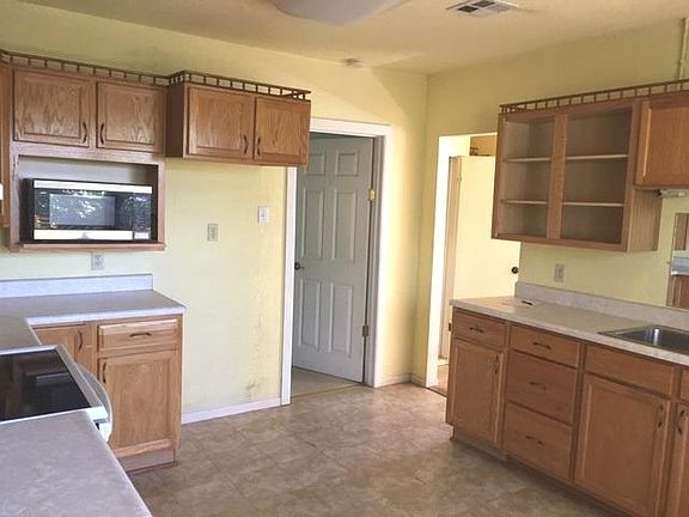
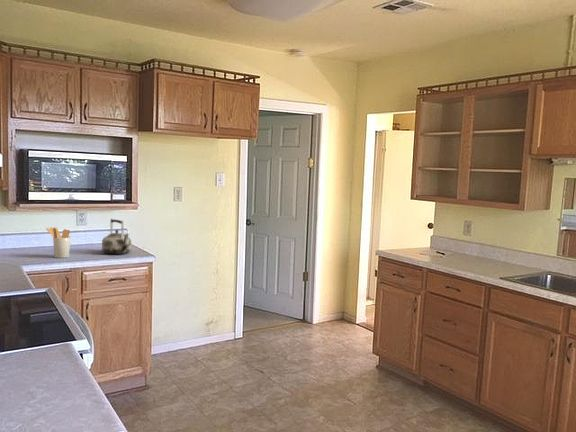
+ utensil holder (58, 241)
+ kettle (118, 236)
